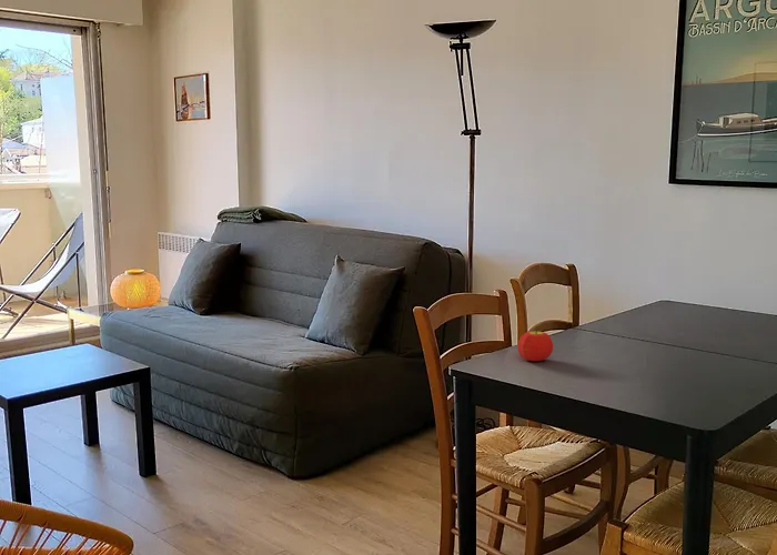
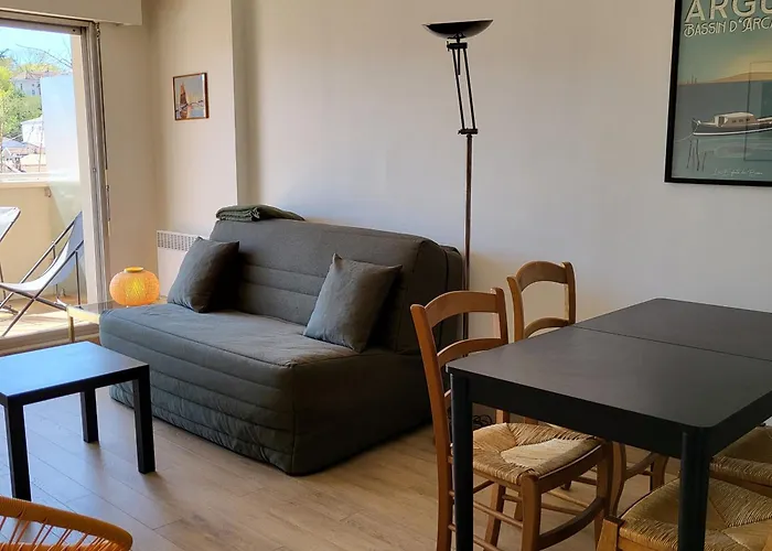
- fruit (534, 344)
